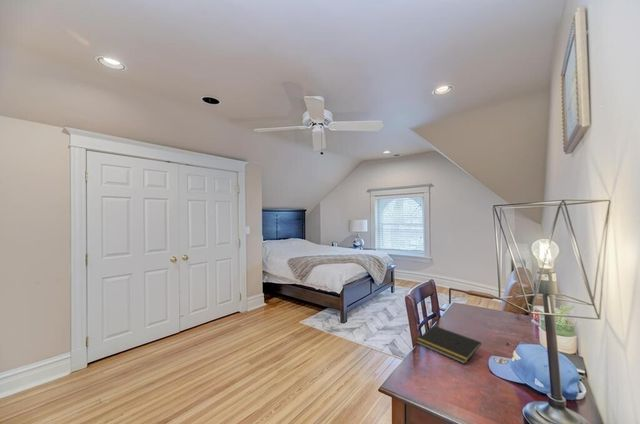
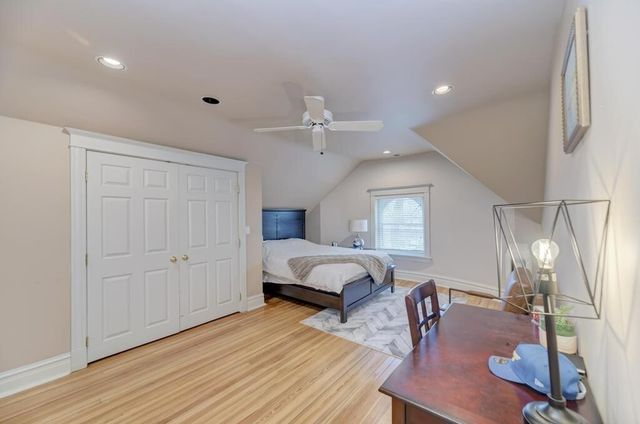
- notepad (447, 342)
